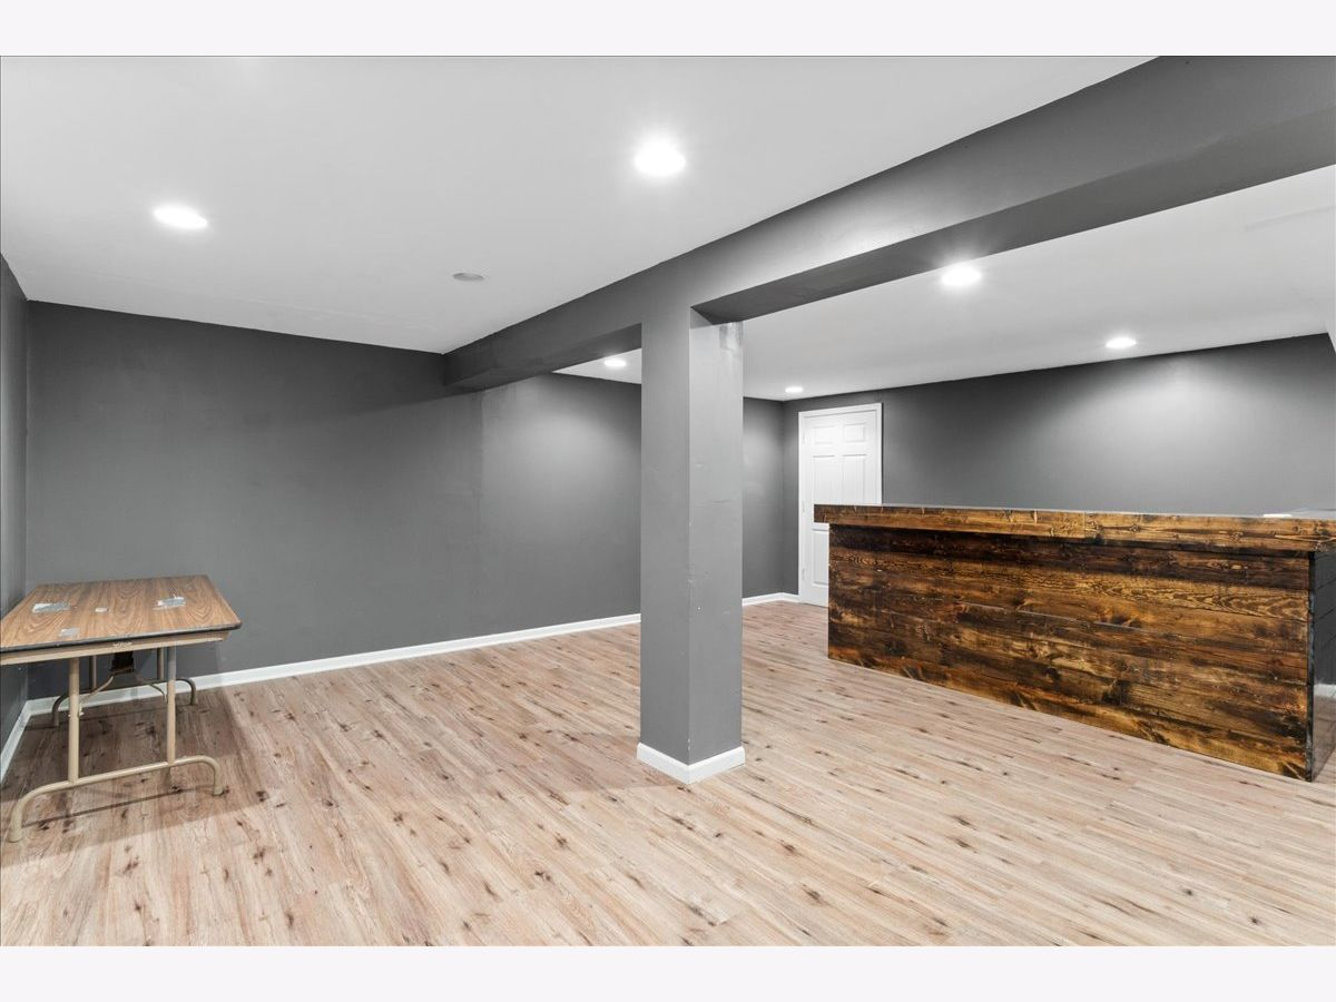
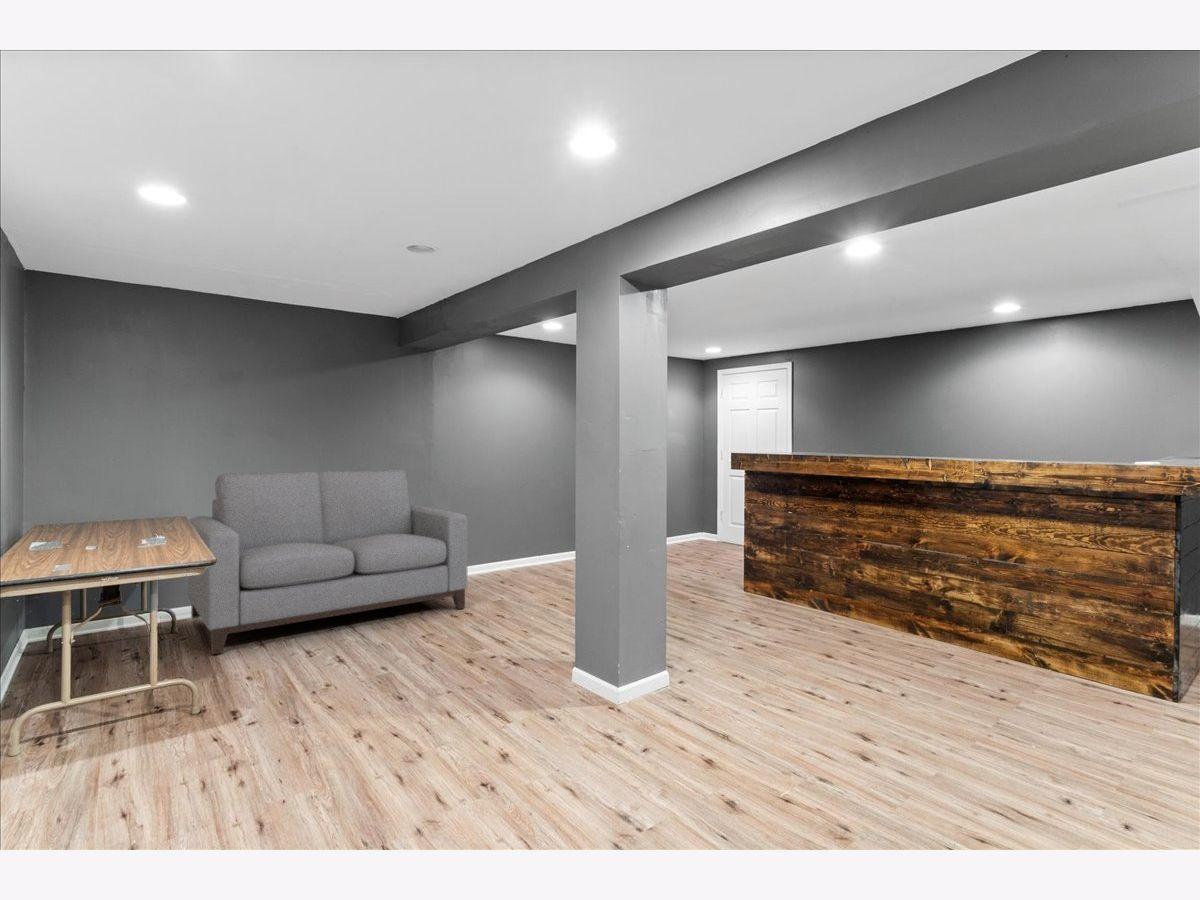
+ sofa (332, 542)
